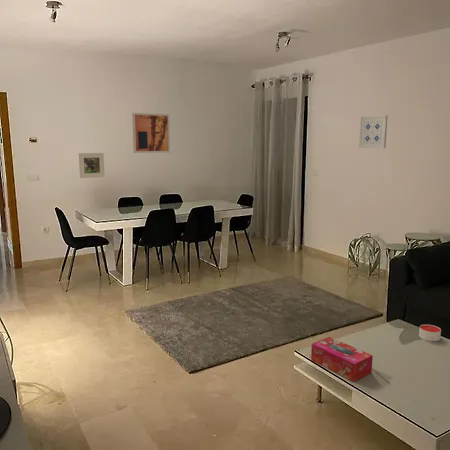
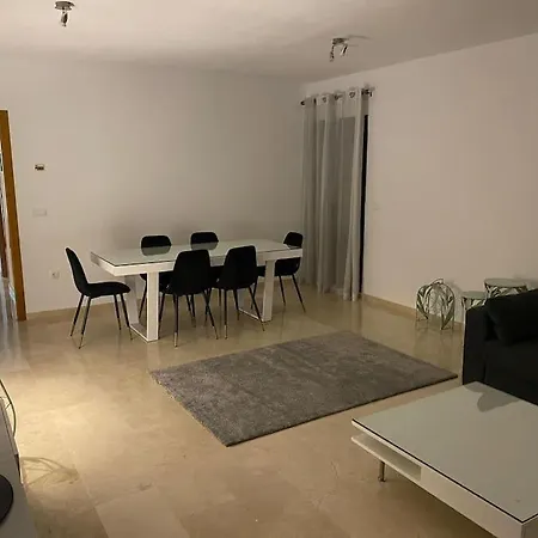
- wall art (151, 133)
- wall art (372, 132)
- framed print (91, 165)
- tissue box (340, 357)
- candle (429, 332)
